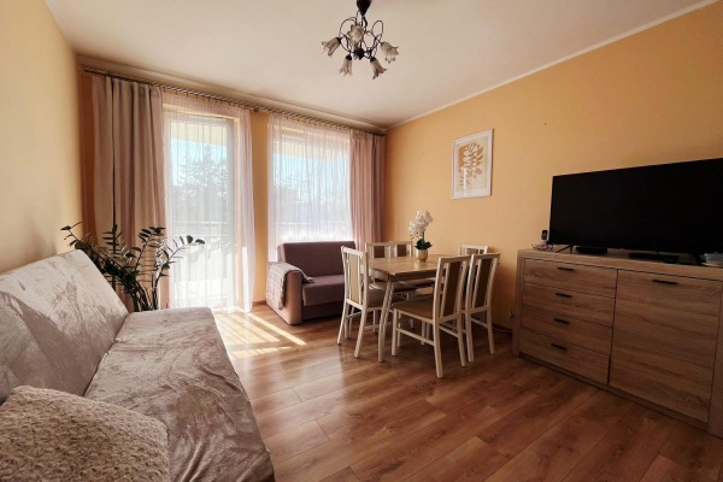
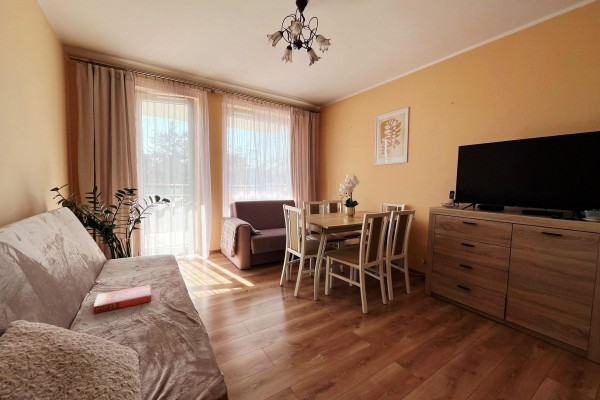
+ hardback book (124, 297)
